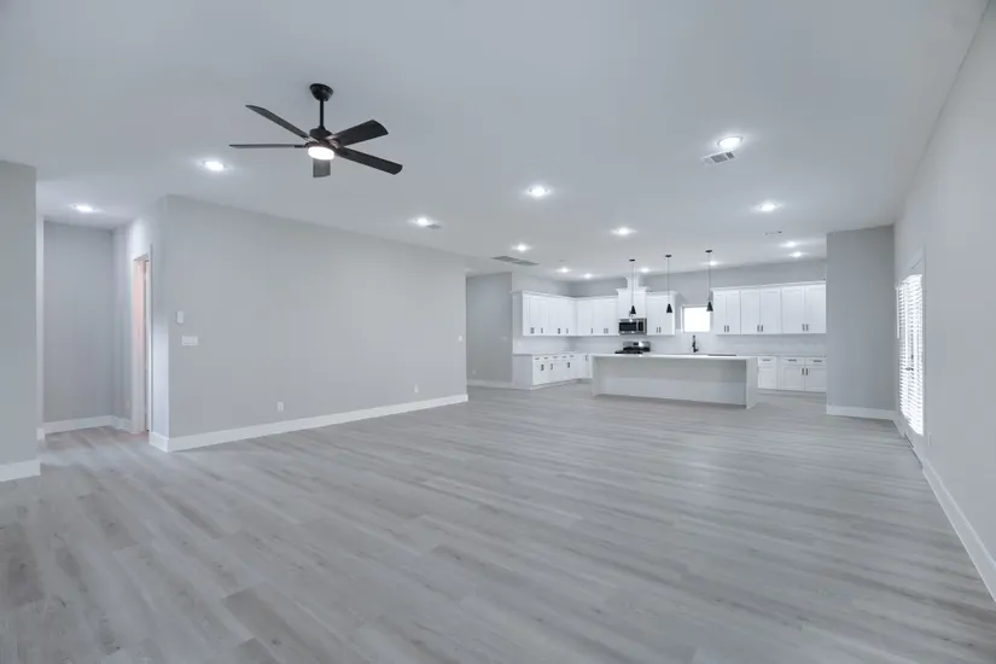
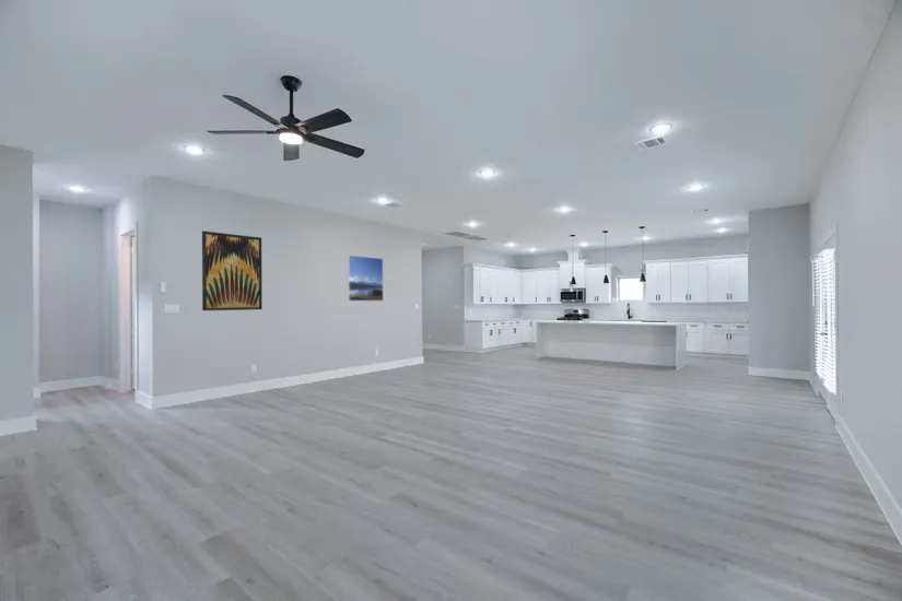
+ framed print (365, 279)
+ wall art (233, 272)
